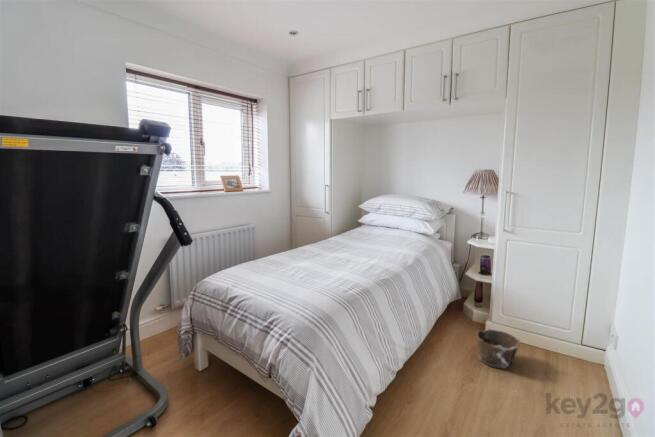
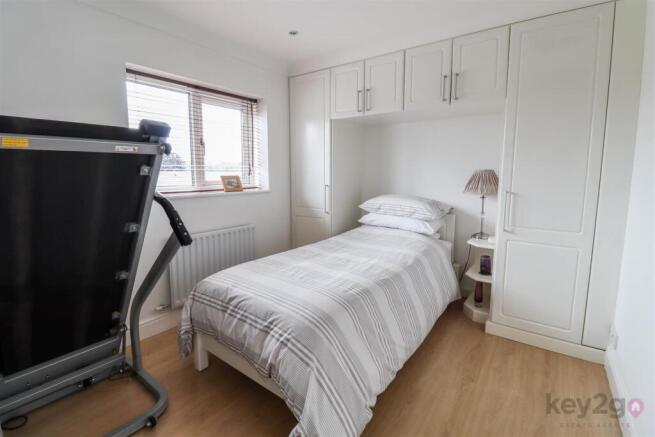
- clay pot (496, 343)
